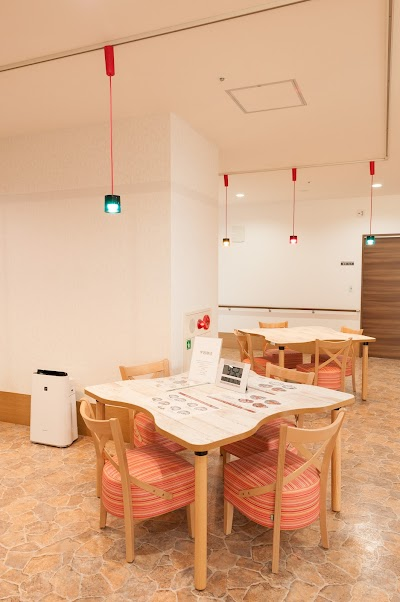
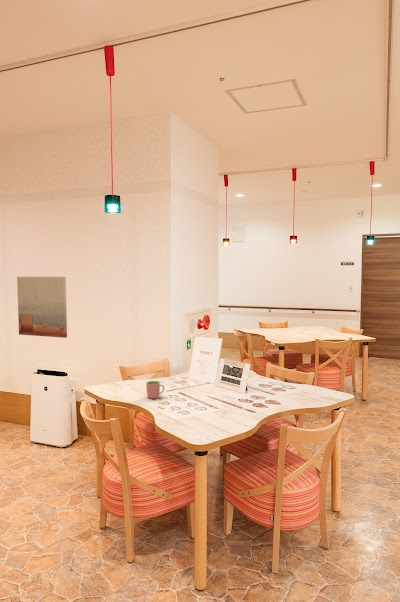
+ cup (155, 389)
+ wall art (41, 306)
